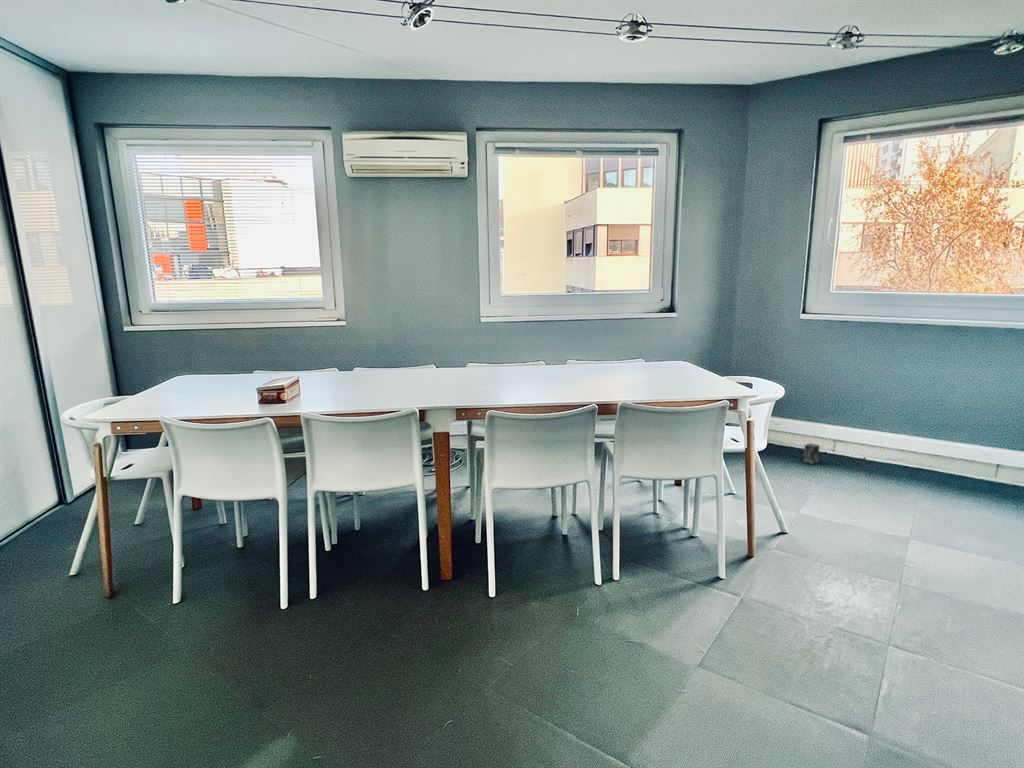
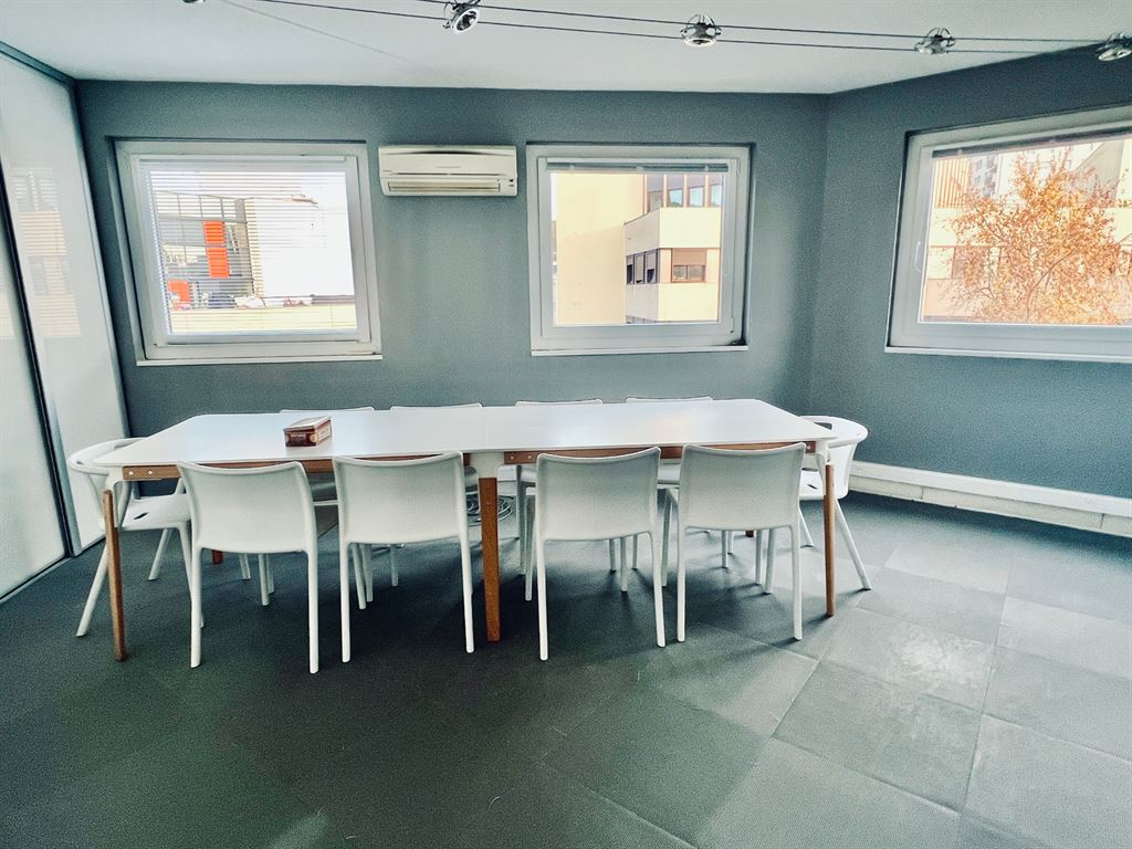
- box (811, 453)
